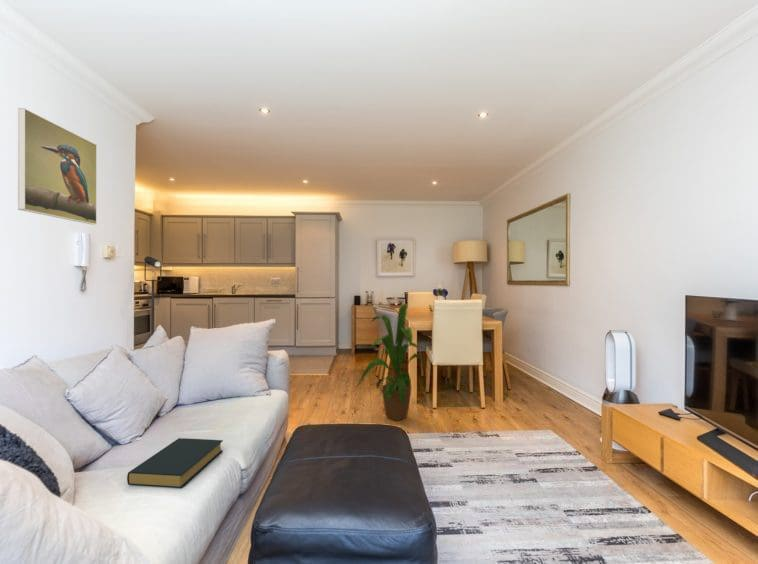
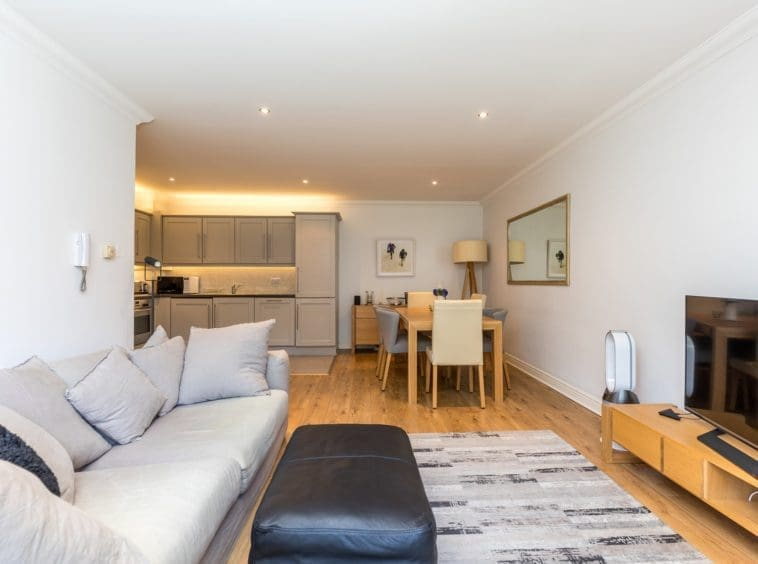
- hardback book (179, 460)
- house plant (386, 363)
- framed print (62, 173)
